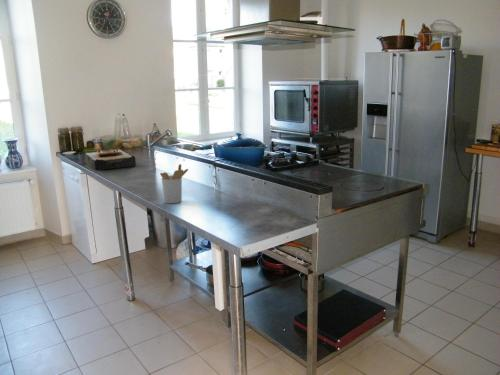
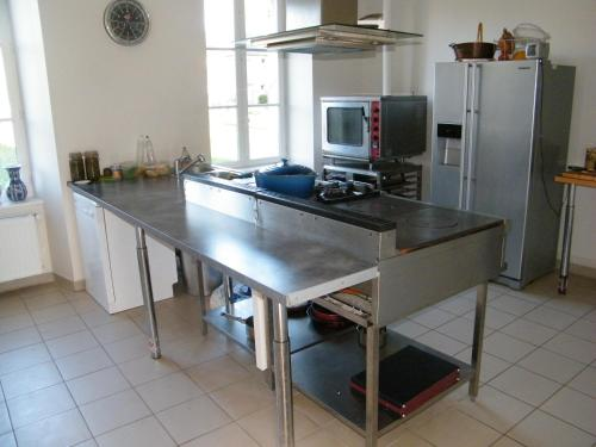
- utensil holder (175, 184)
- toast (108, 157)
